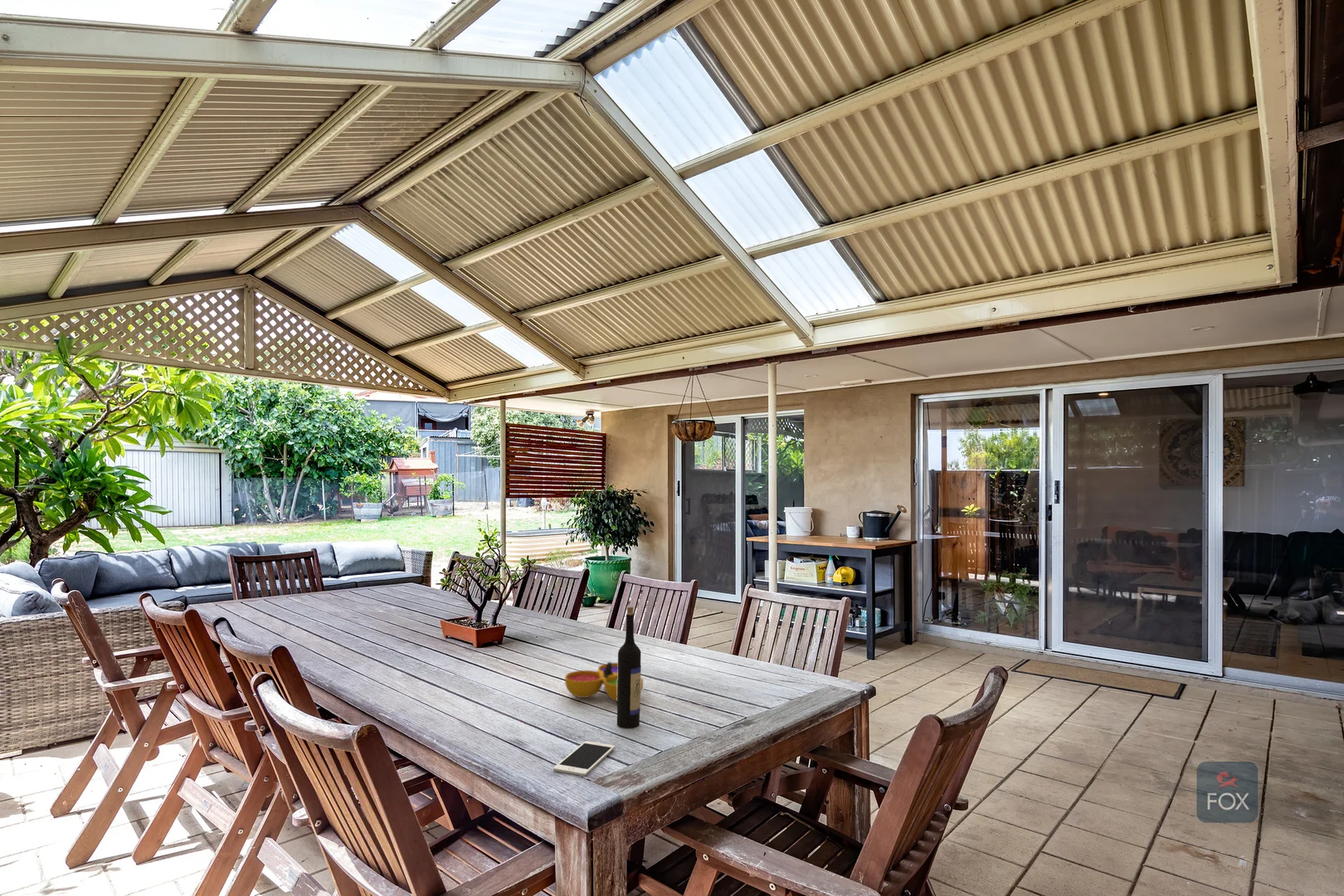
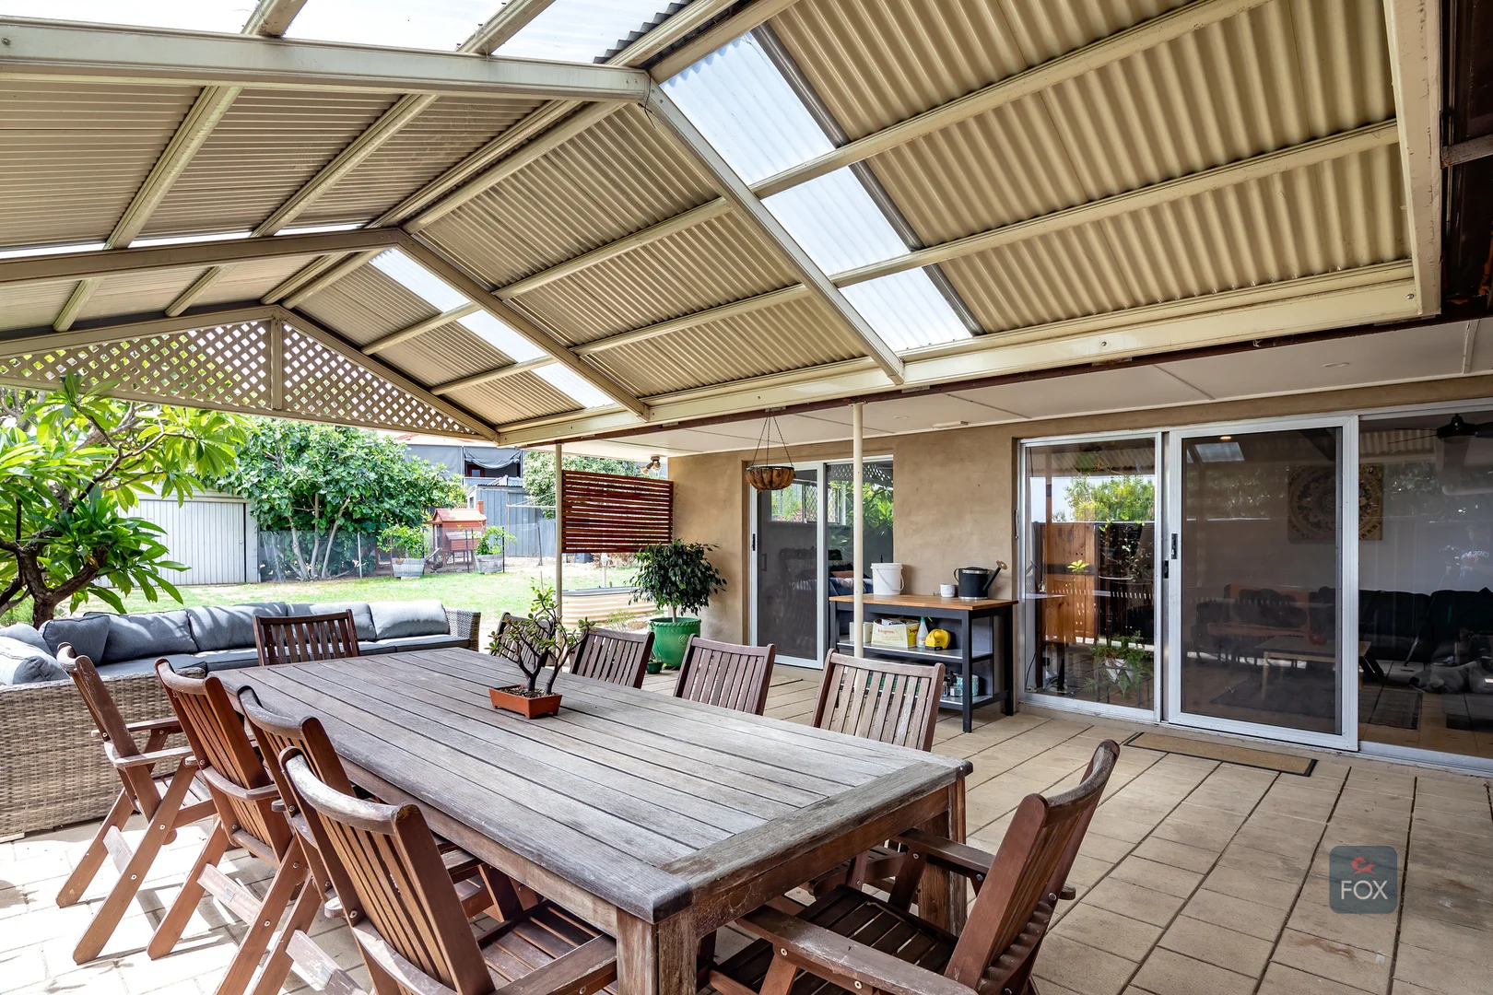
- cell phone (585, 757)
- wine bottle (629, 665)
- decorative bowl (601, 677)
